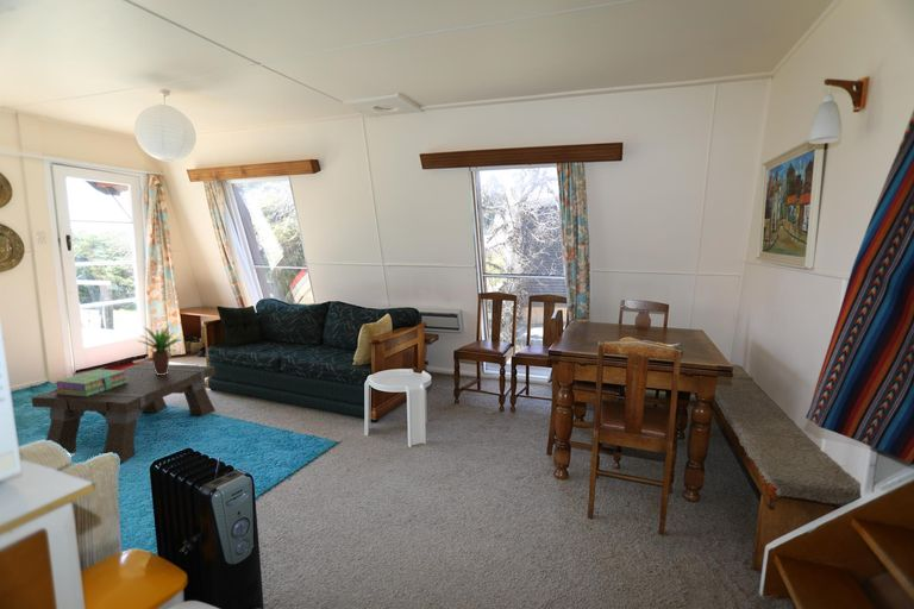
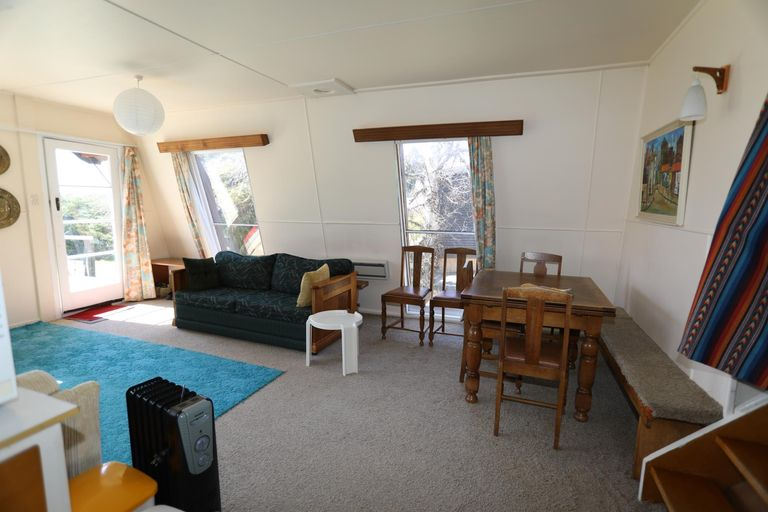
- coffee table (136, 406)
- stack of books (93, 381)
- potted plant (163, 347)
